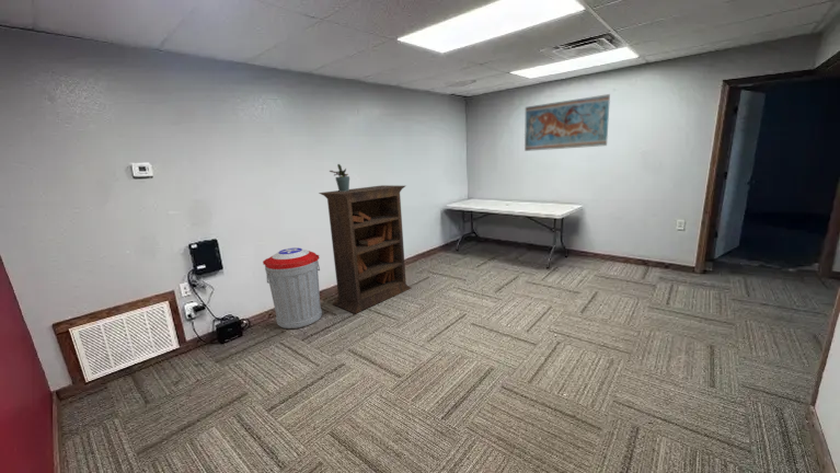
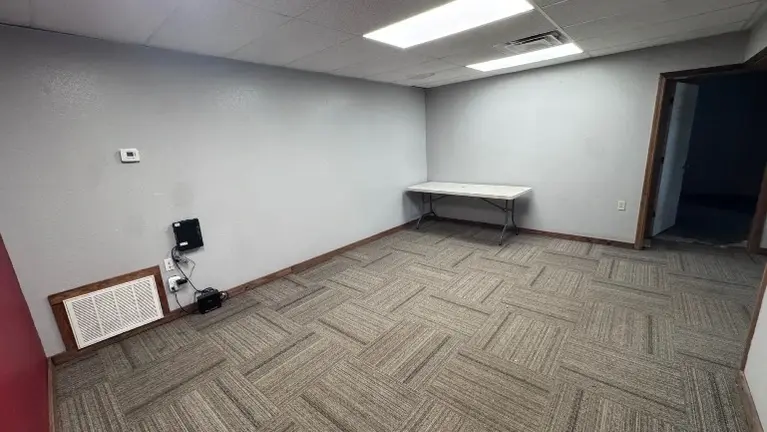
- potted plant (340, 177)
- trash can (295, 285)
- fresco (563, 125)
- bookcase (369, 244)
